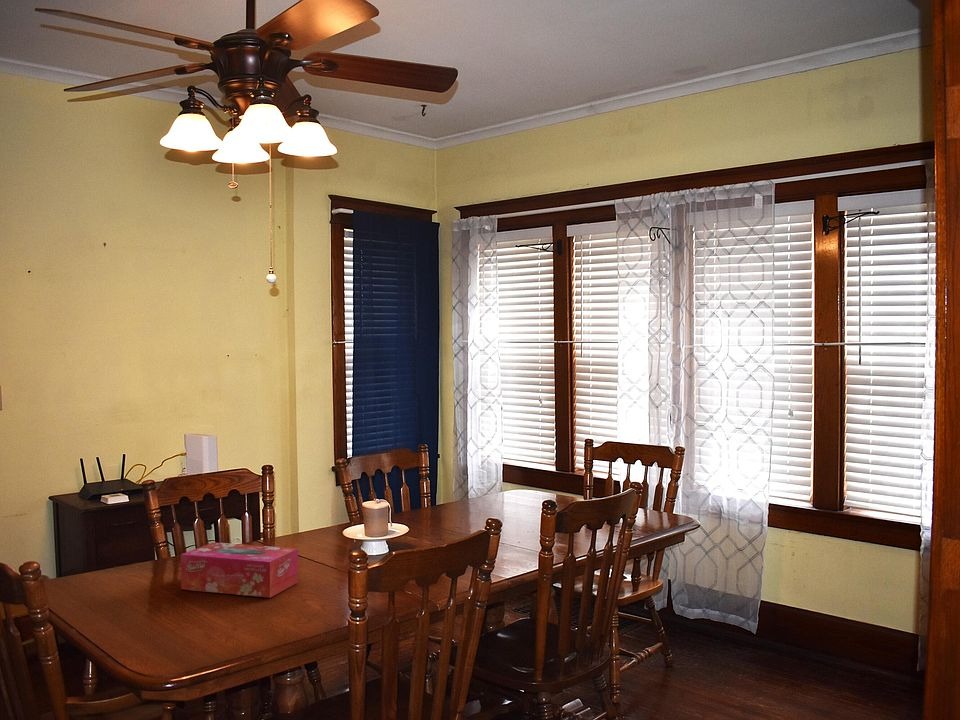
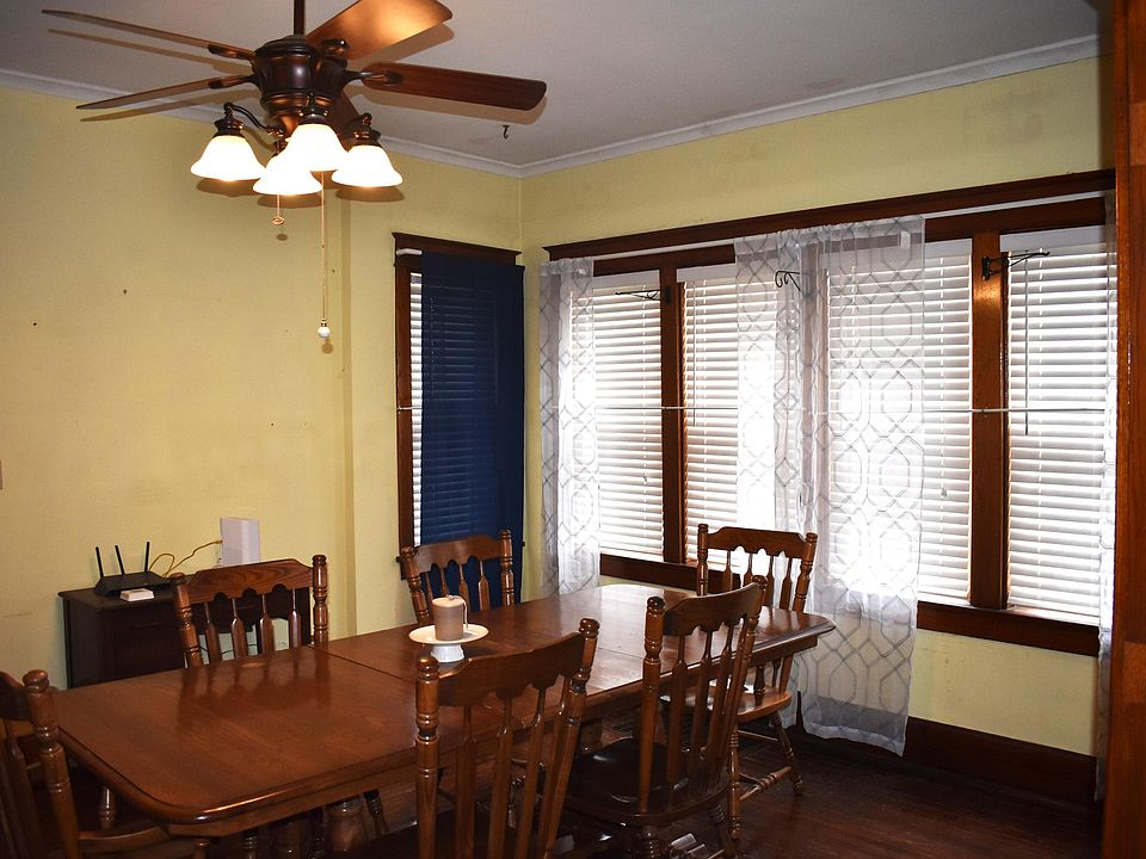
- tissue box (240, 568)
